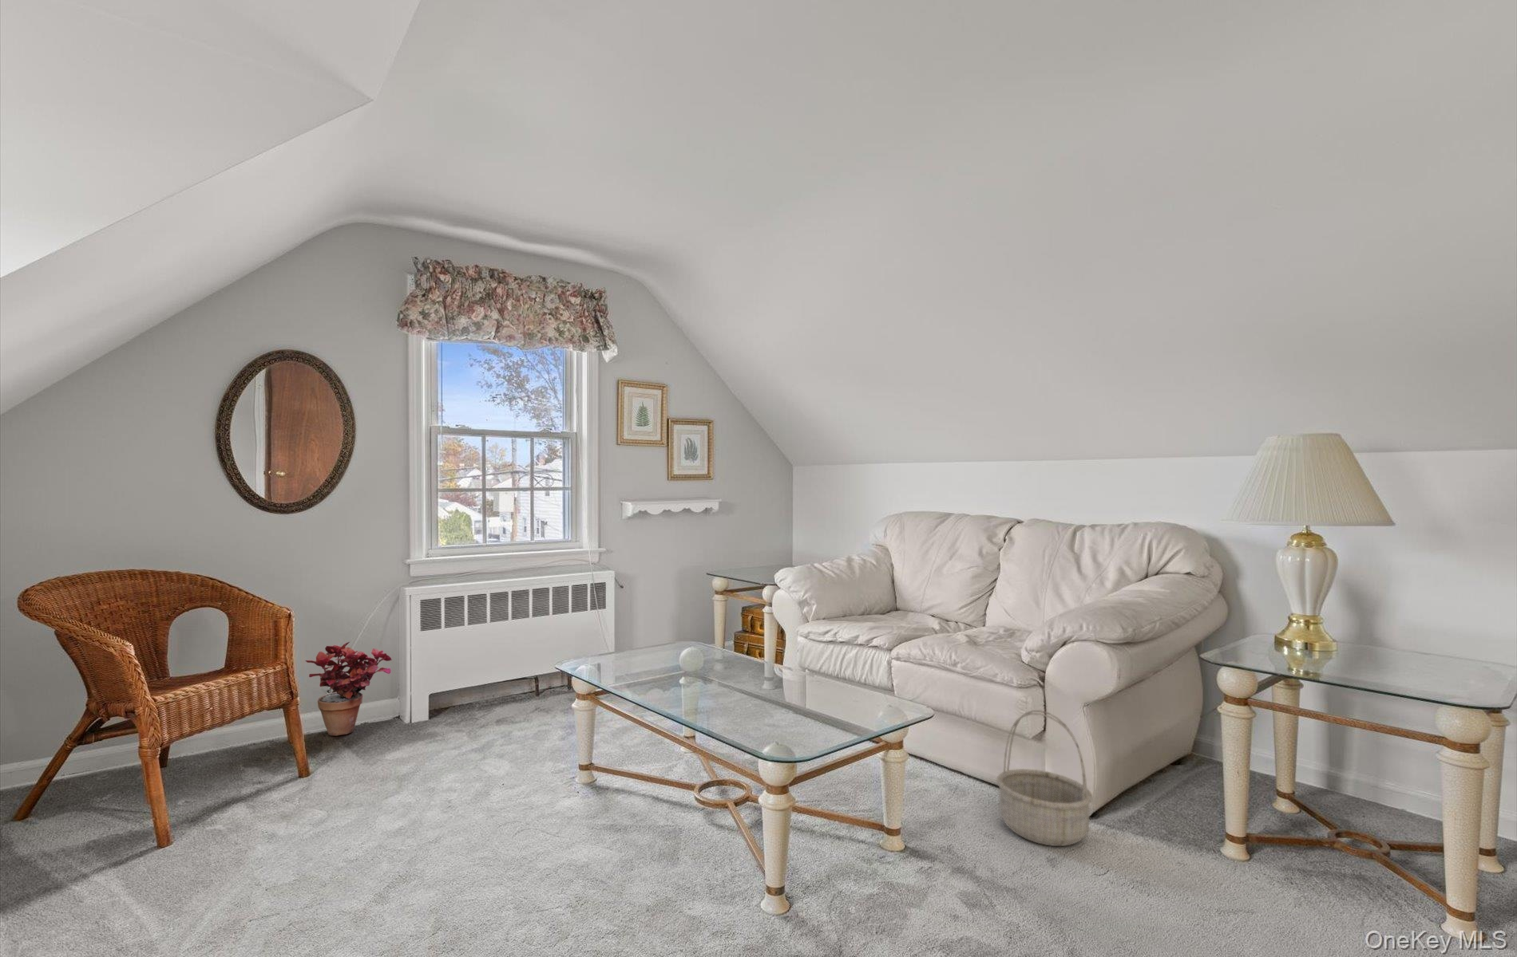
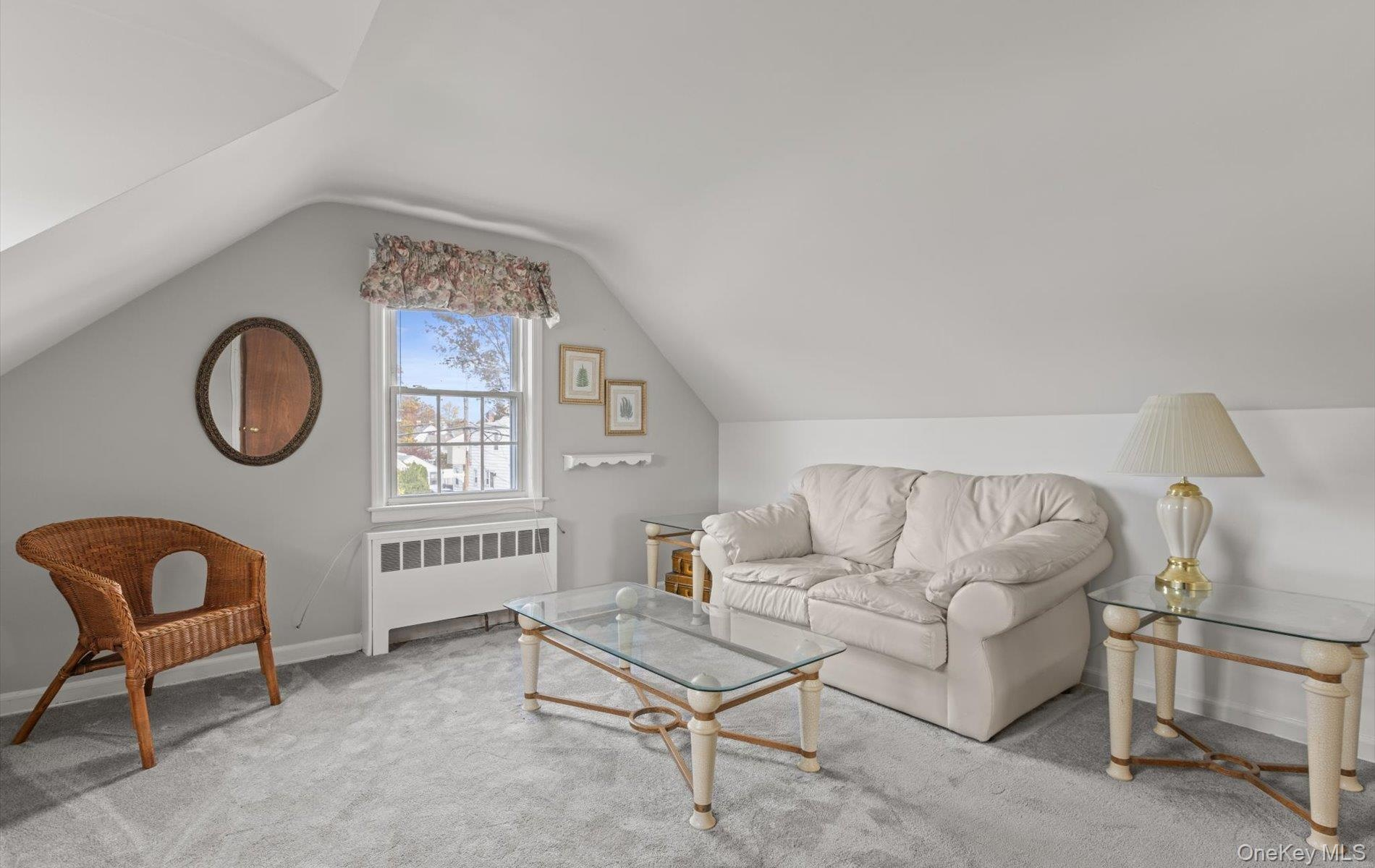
- potted plant (348, 688)
- basket (1044, 771)
